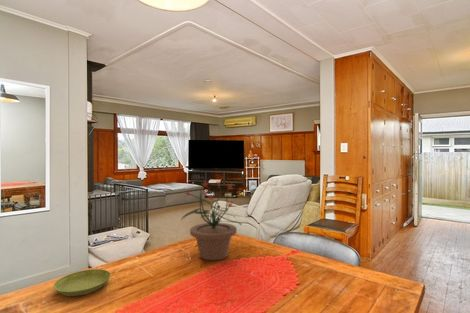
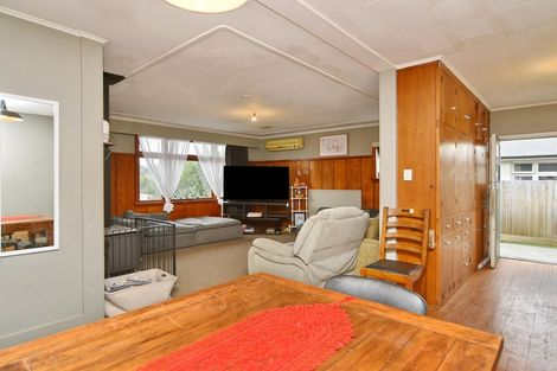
- saucer (83, 282)
- potted plant (213, 217)
